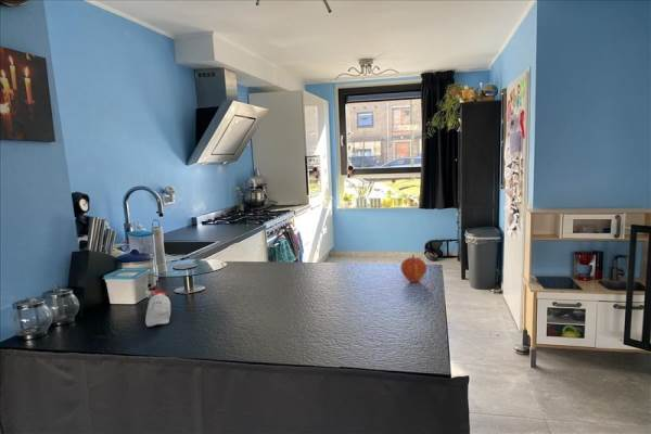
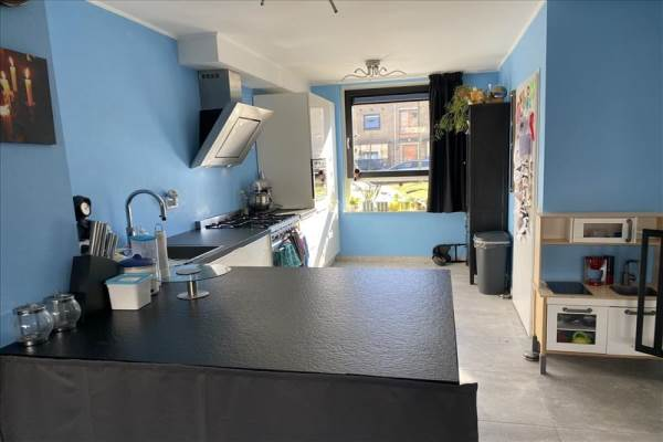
- spray bottle (157, 305)
- fruit (413, 268)
